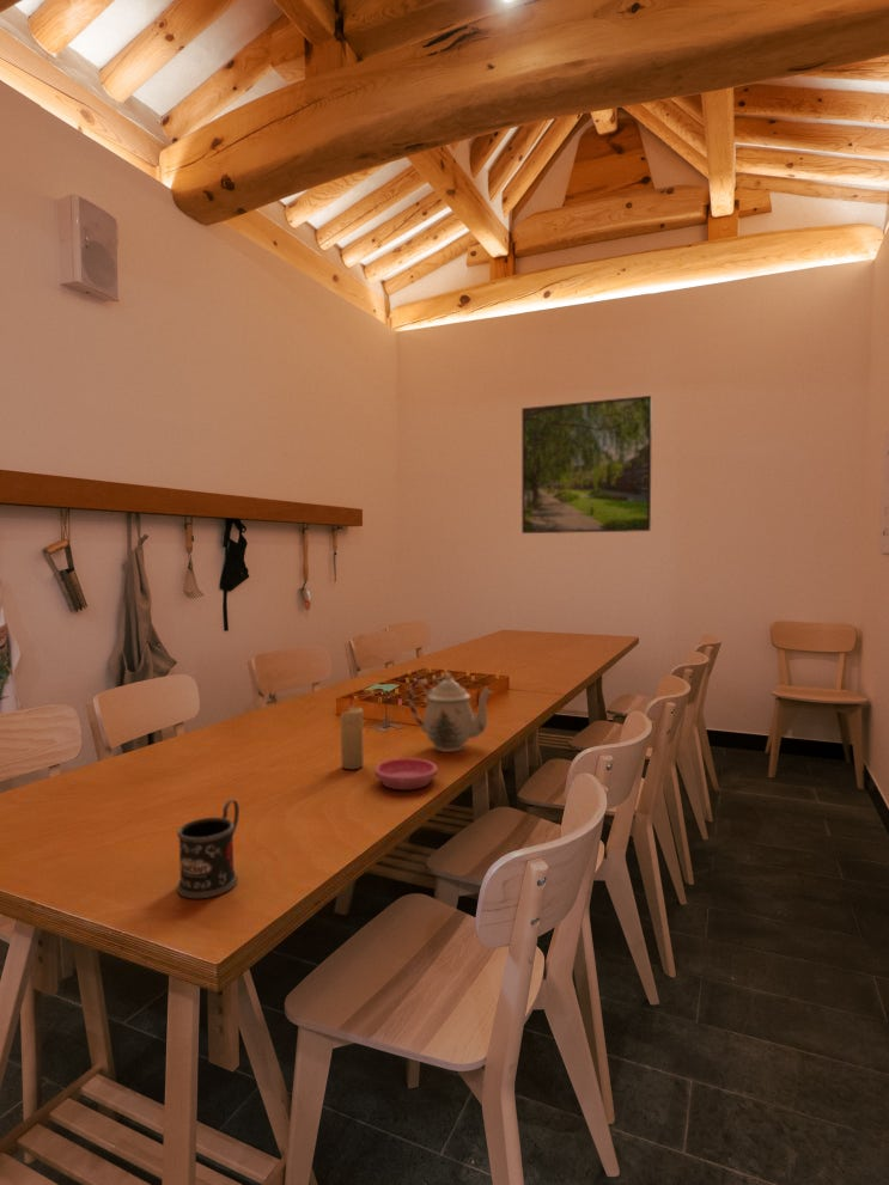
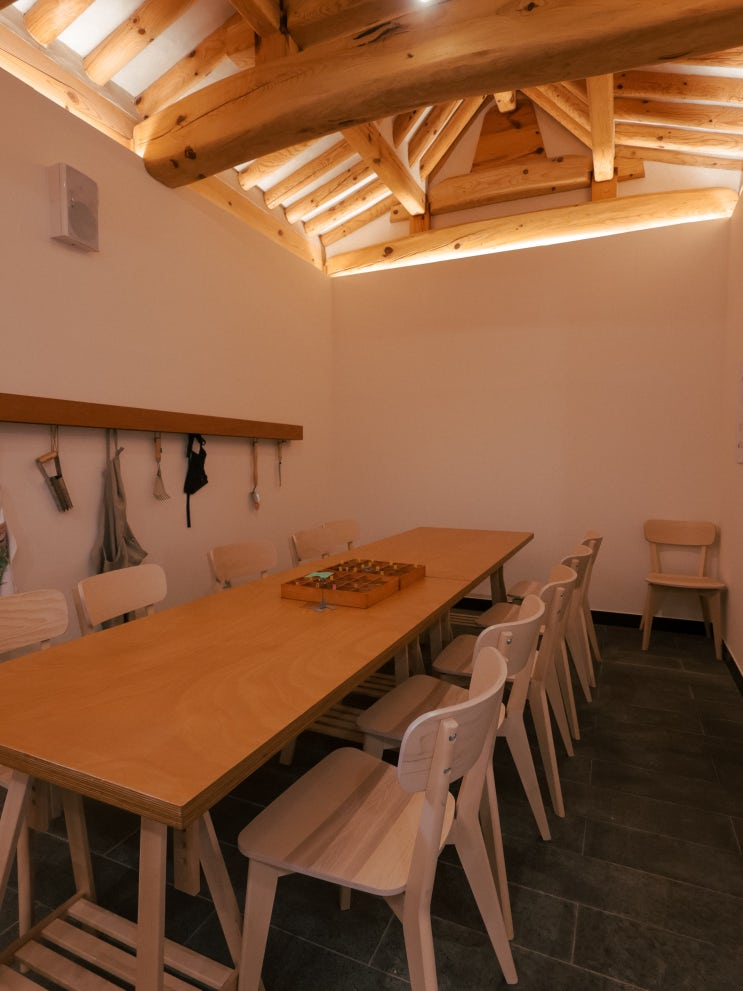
- teapot (450, 709)
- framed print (584, 468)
- saucer (406, 774)
- candle (352, 732)
- mug (214, 844)
